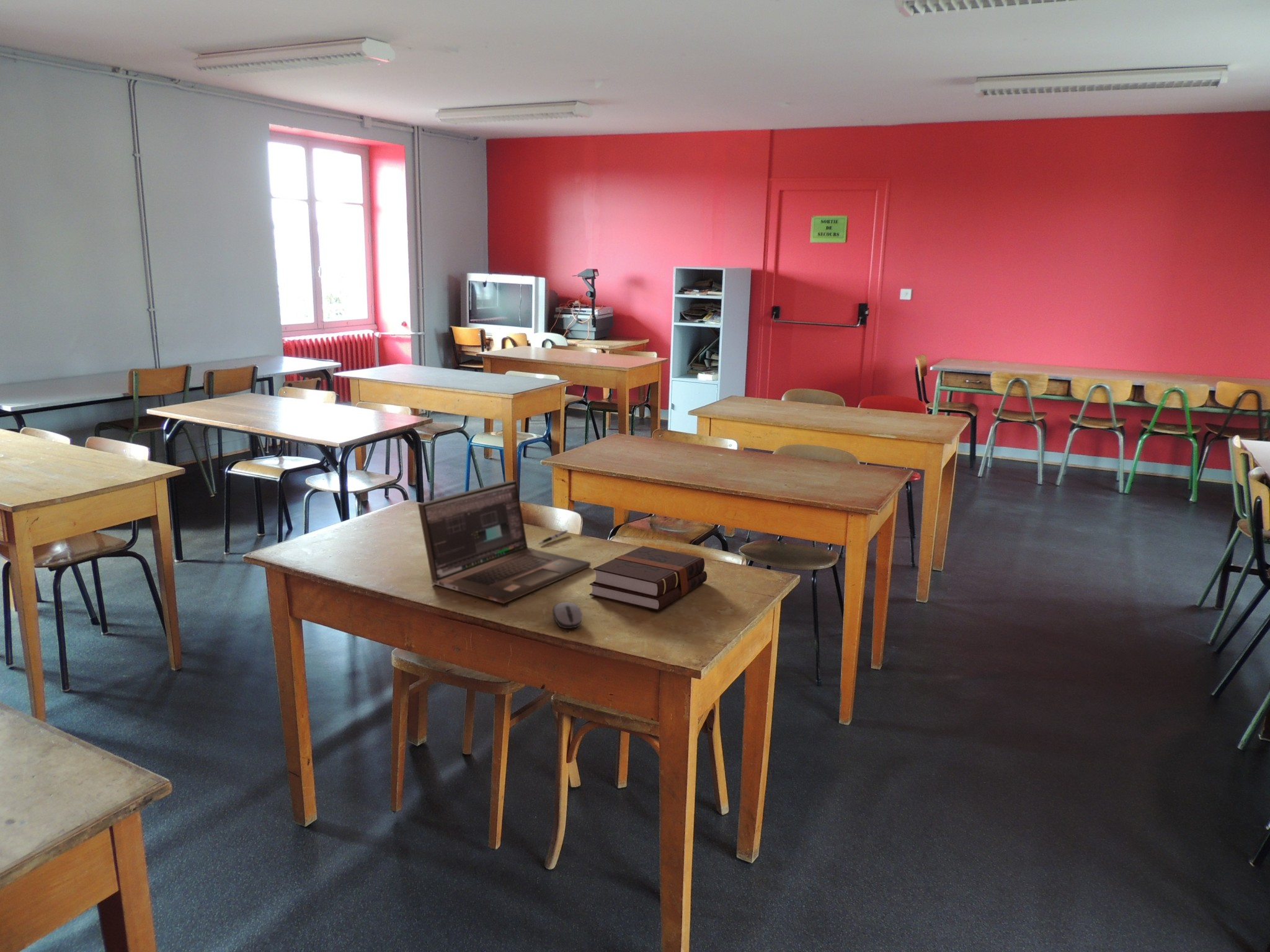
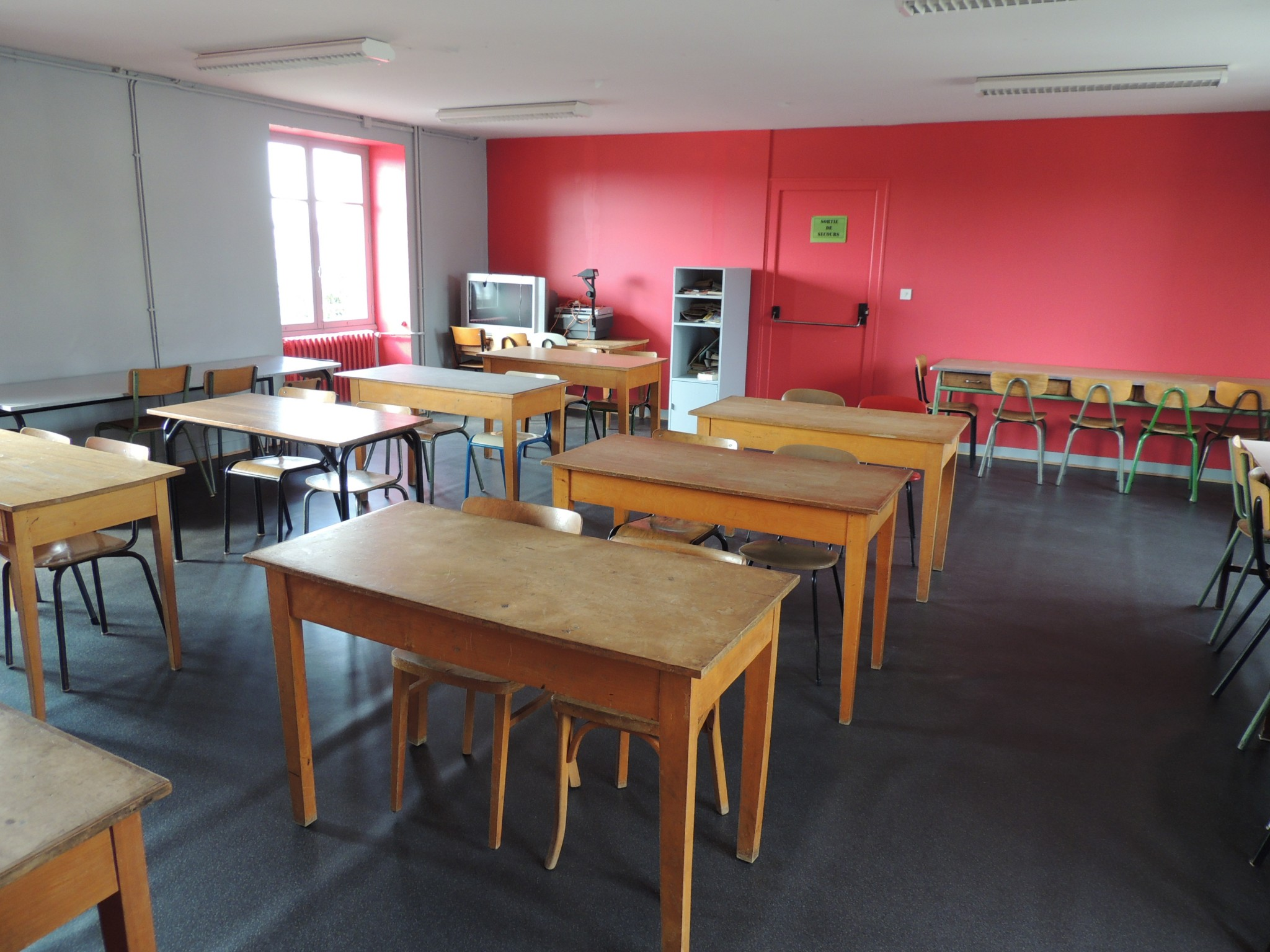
- pen (553, 537)
- hardback book (650, 575)
- computer mouse (567, 614)
- laptop (507, 536)
